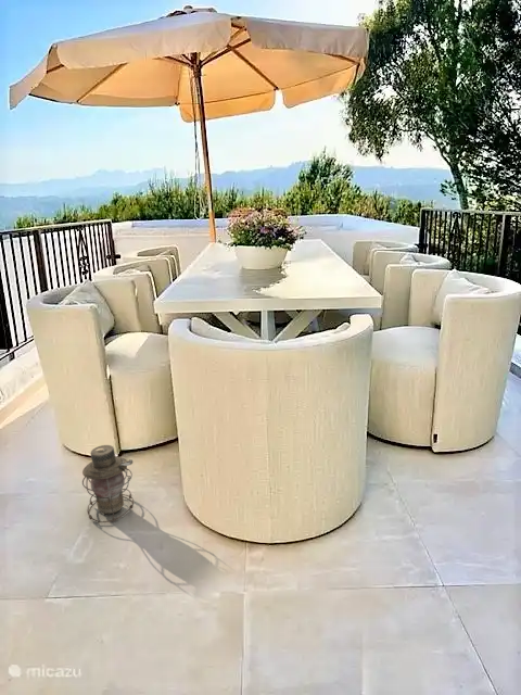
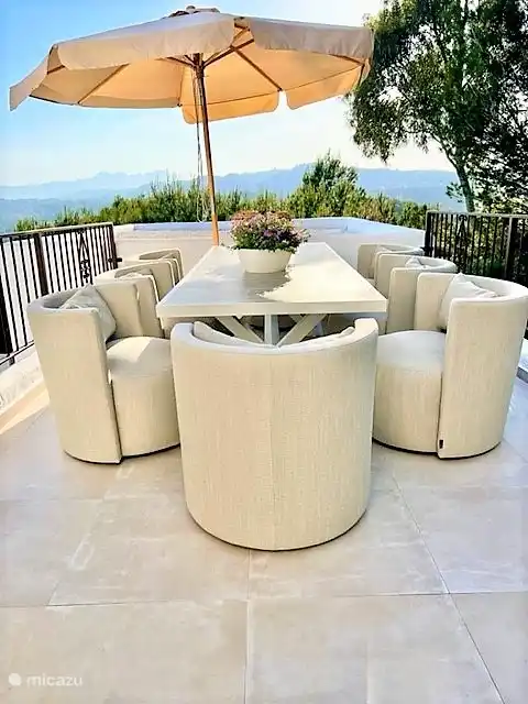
- lantern (107, 479)
